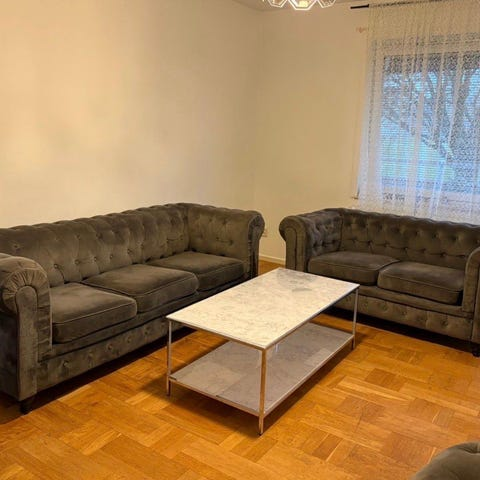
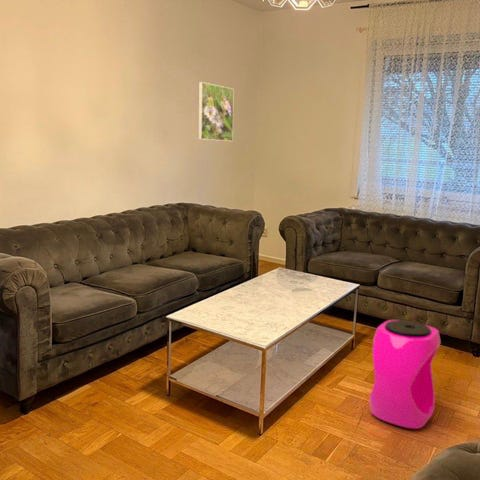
+ stool (404, 371)
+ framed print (216, 113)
